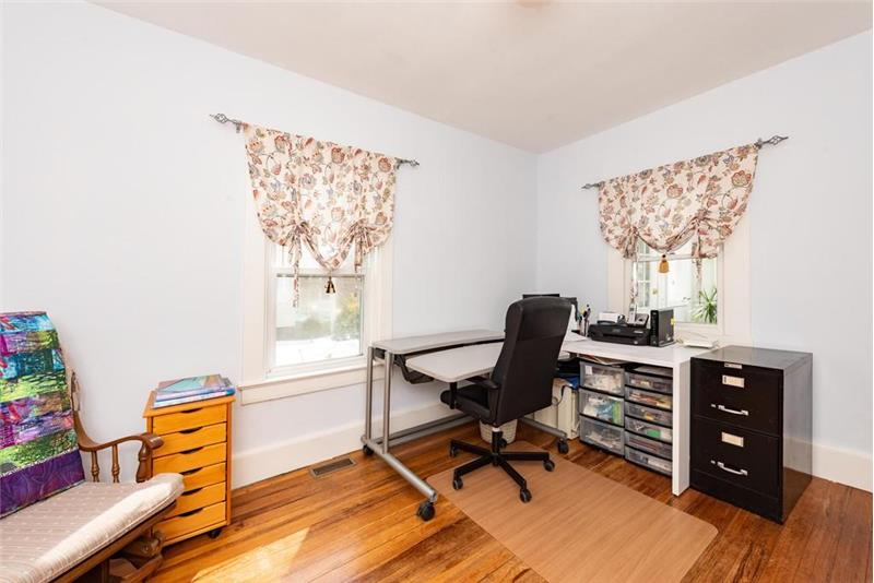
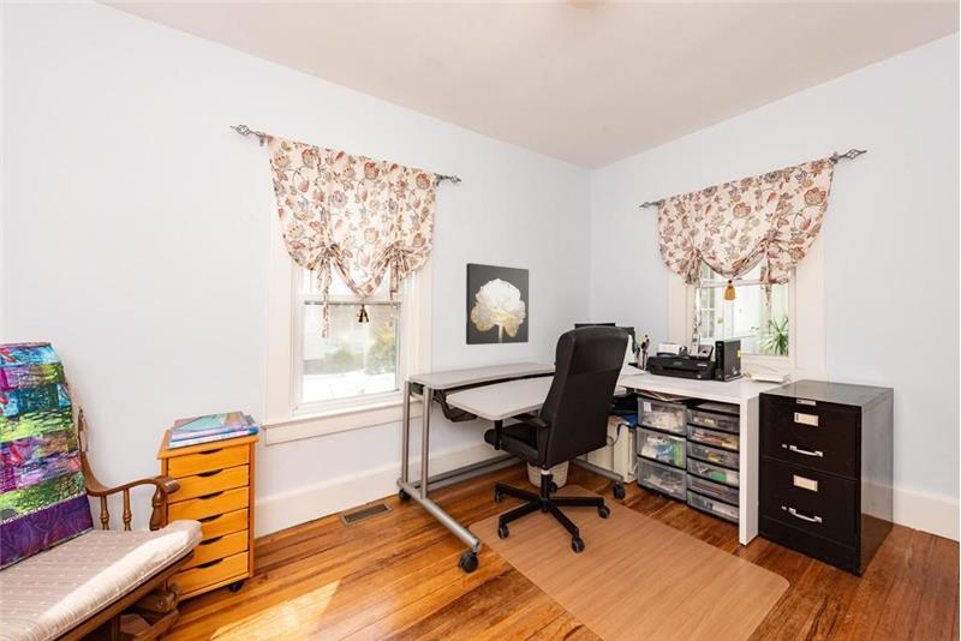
+ wall art (499, 305)
